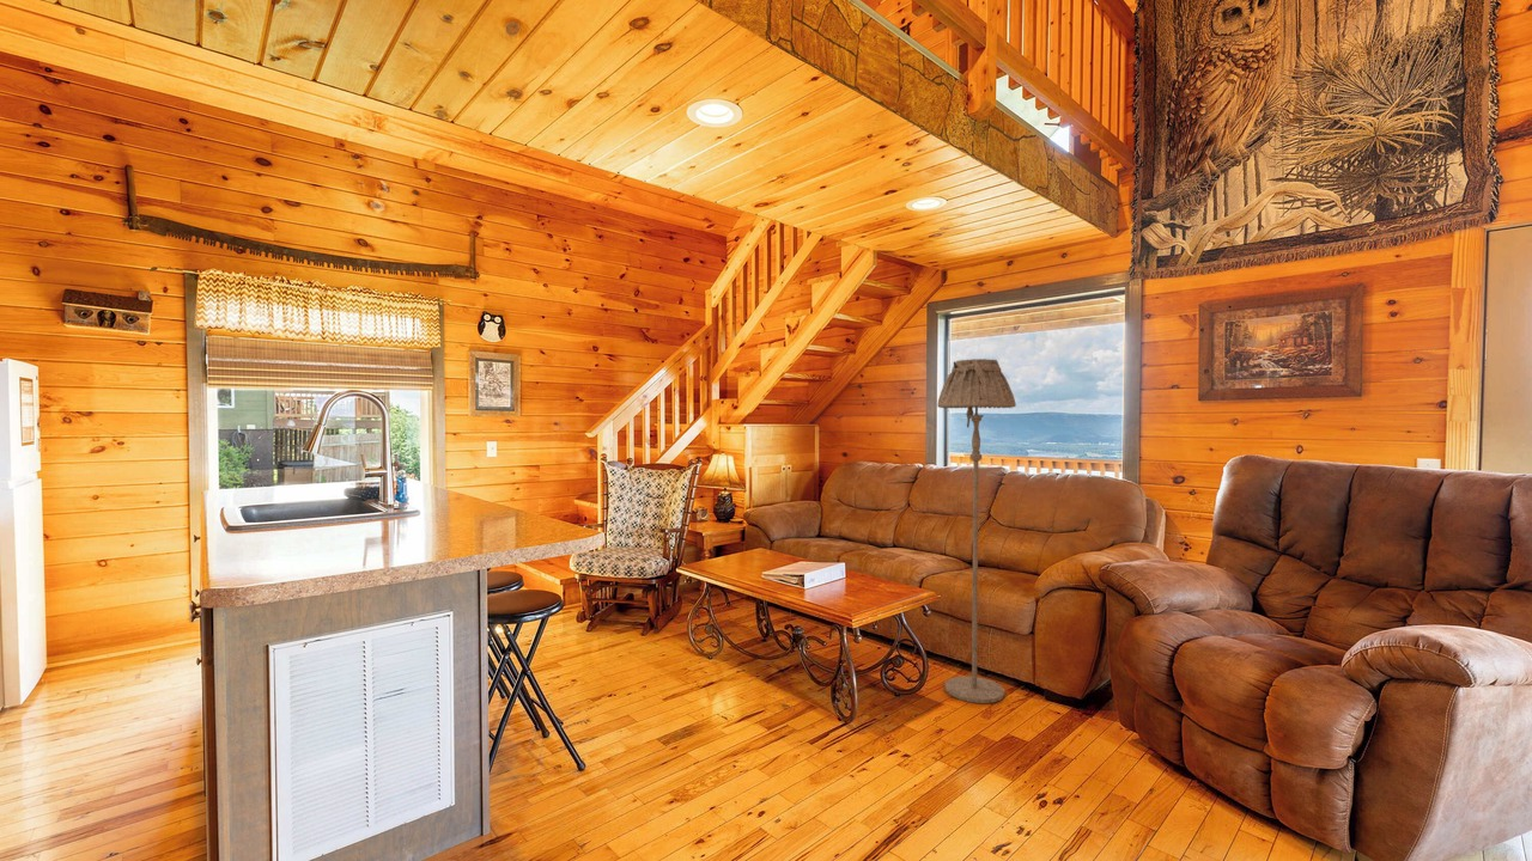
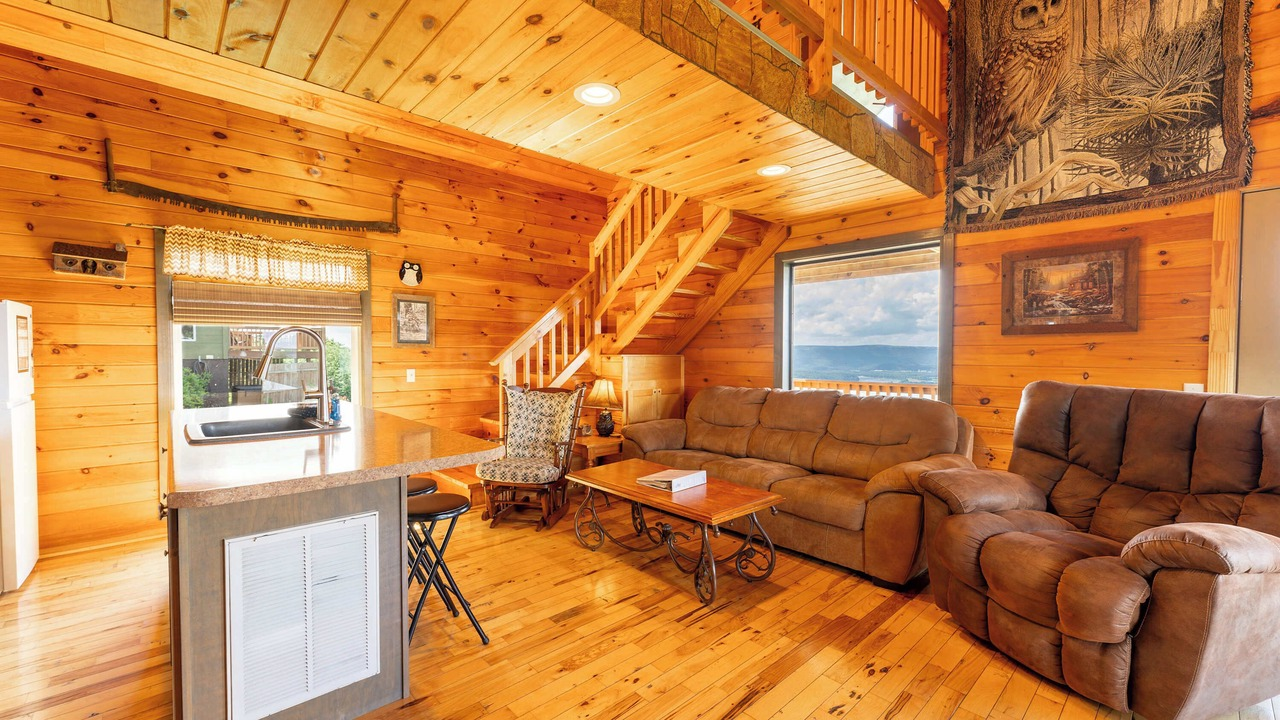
- floor lamp (974, 526)
